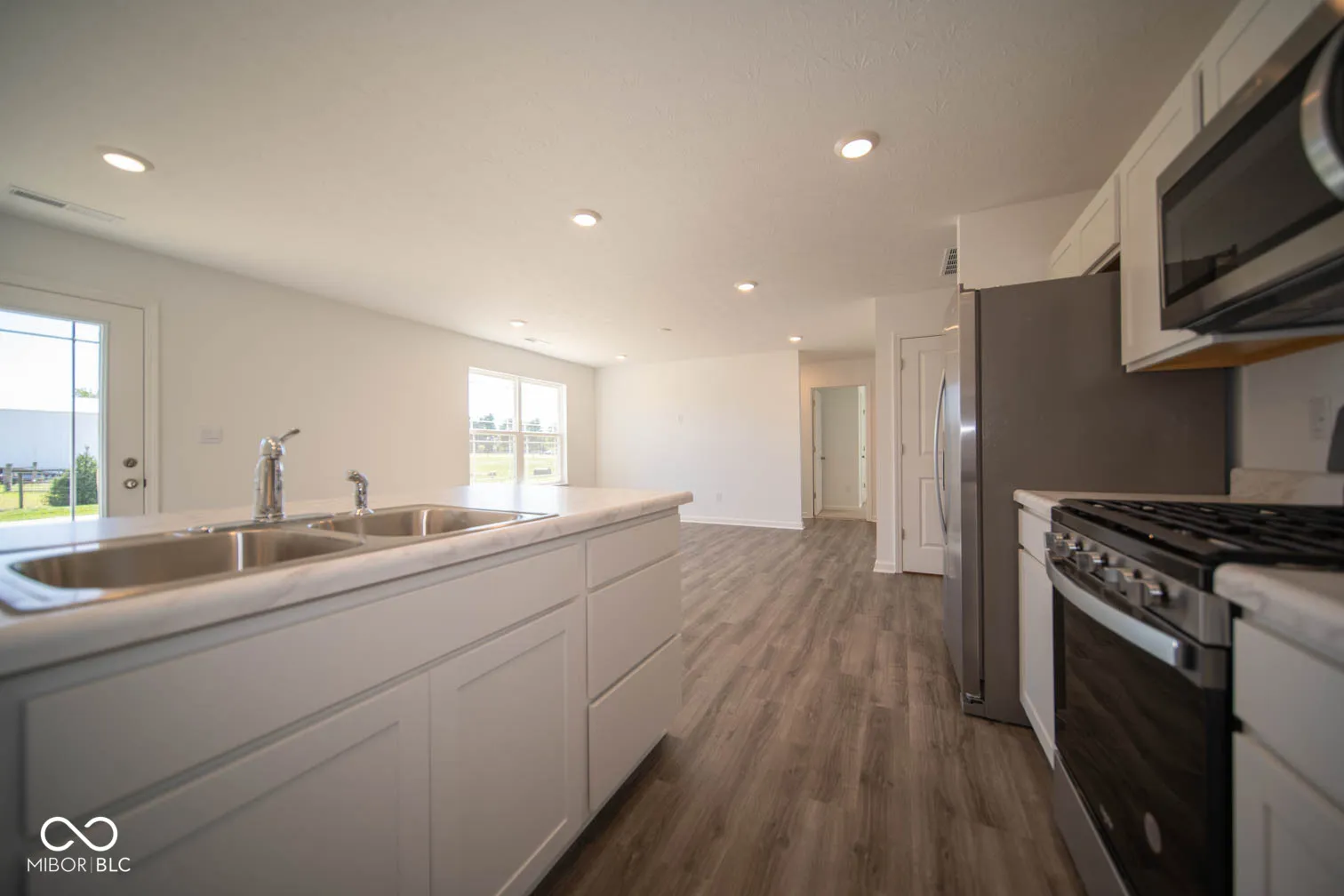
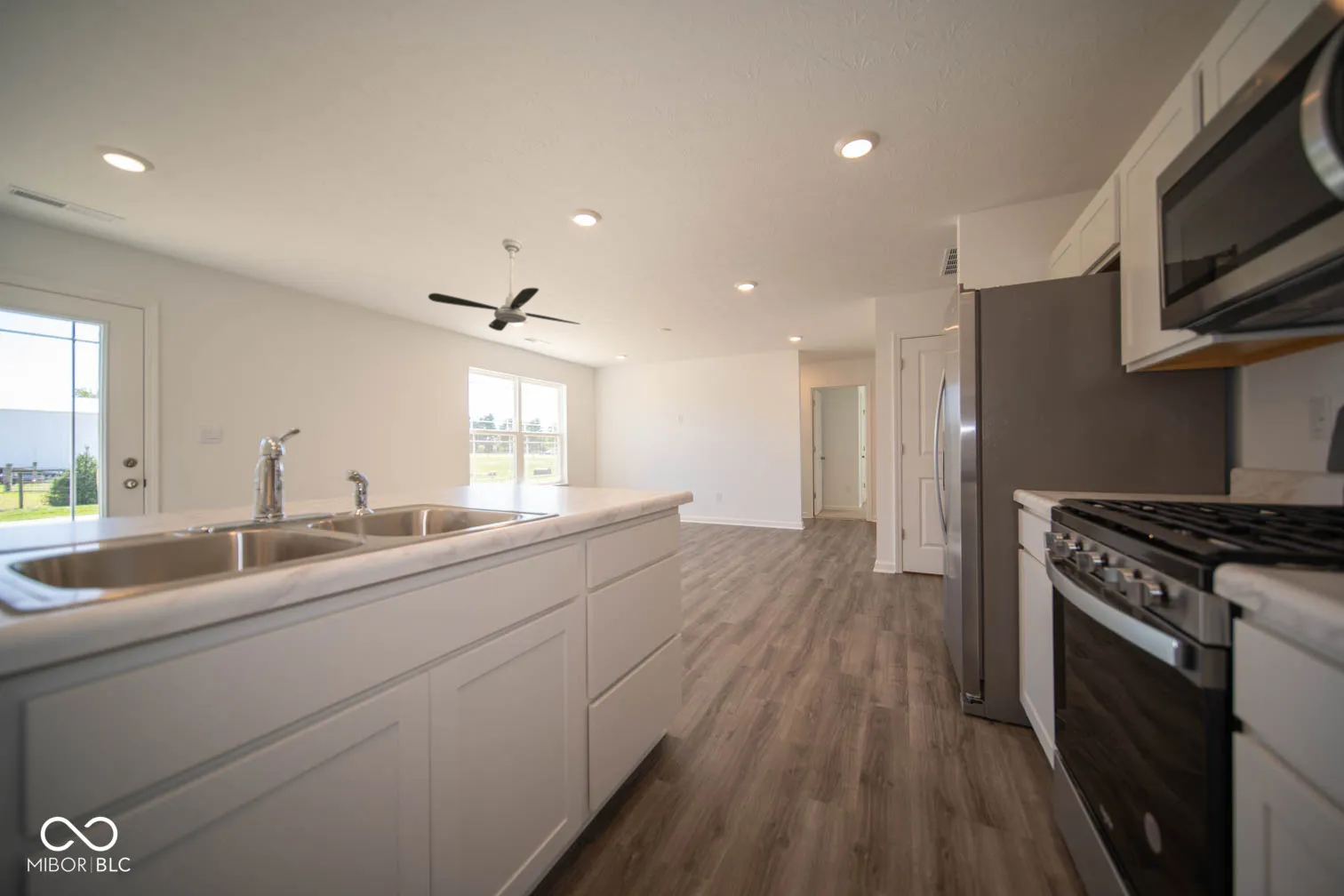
+ ceiling fan (510, 280)
